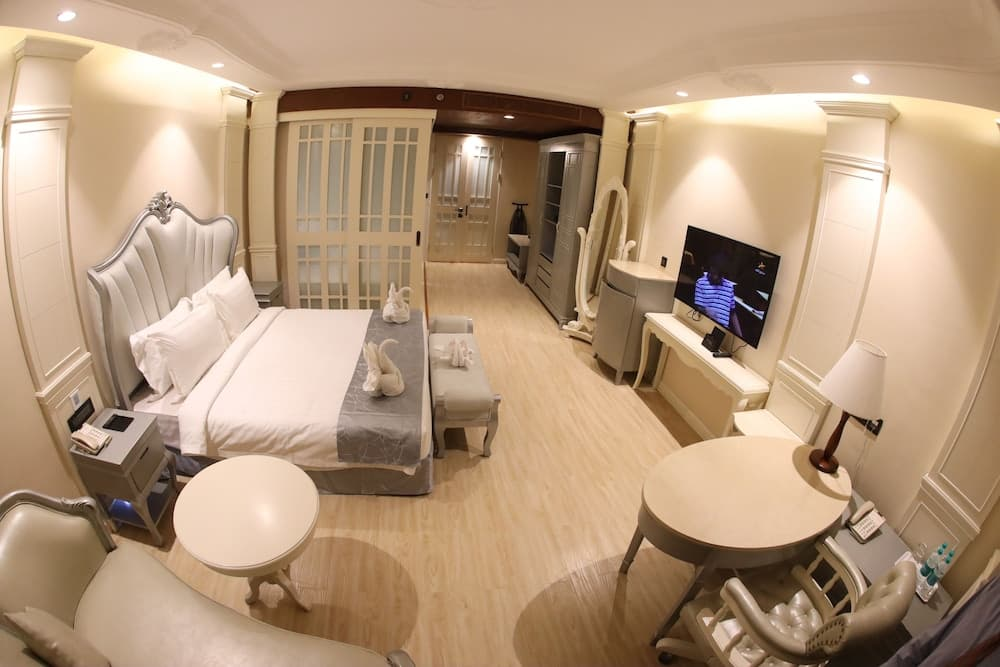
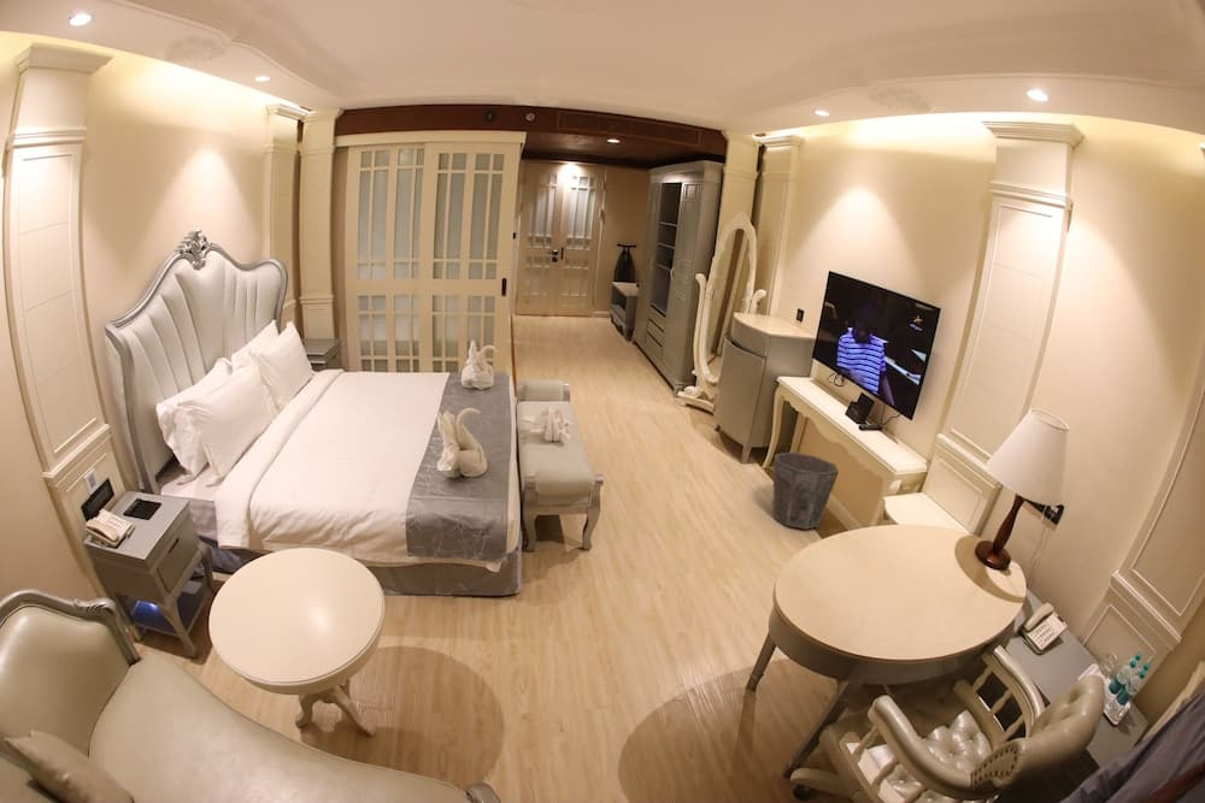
+ waste bin (800, 490)
